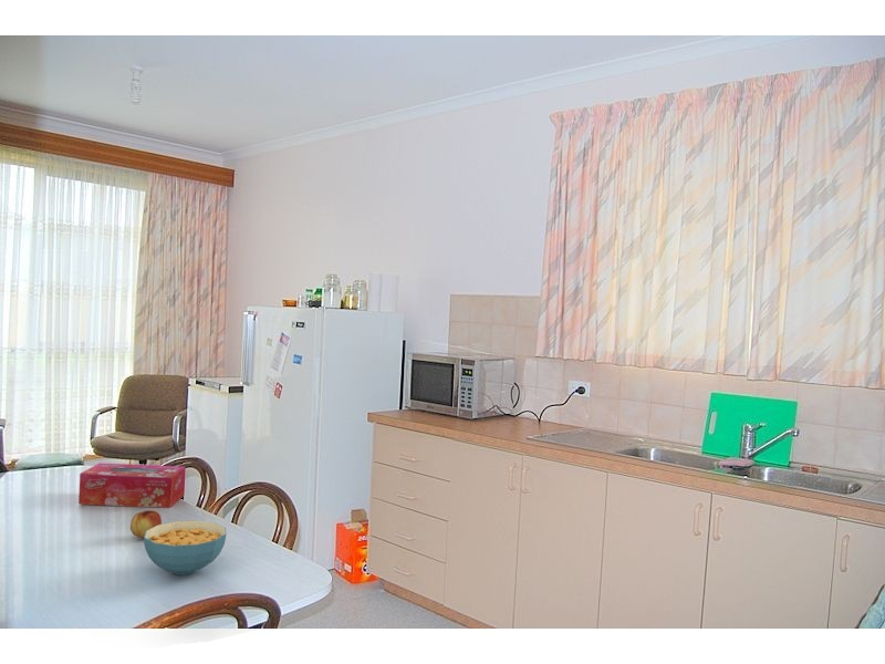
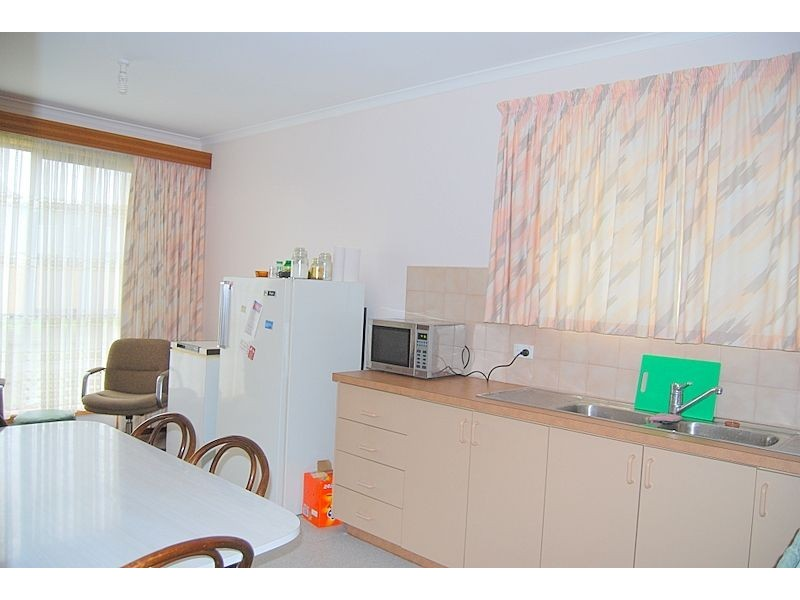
- tissue box (134, 485)
- cereal bowl (185, 551)
- fruit (146, 523)
